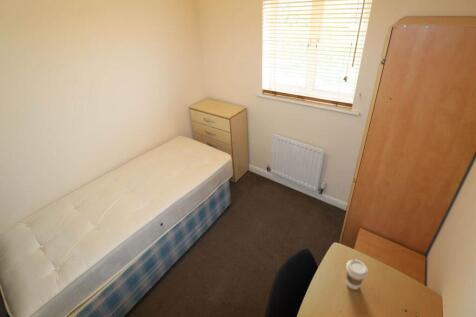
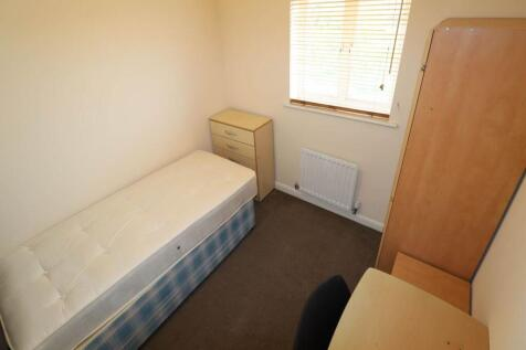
- coffee cup (355, 275)
